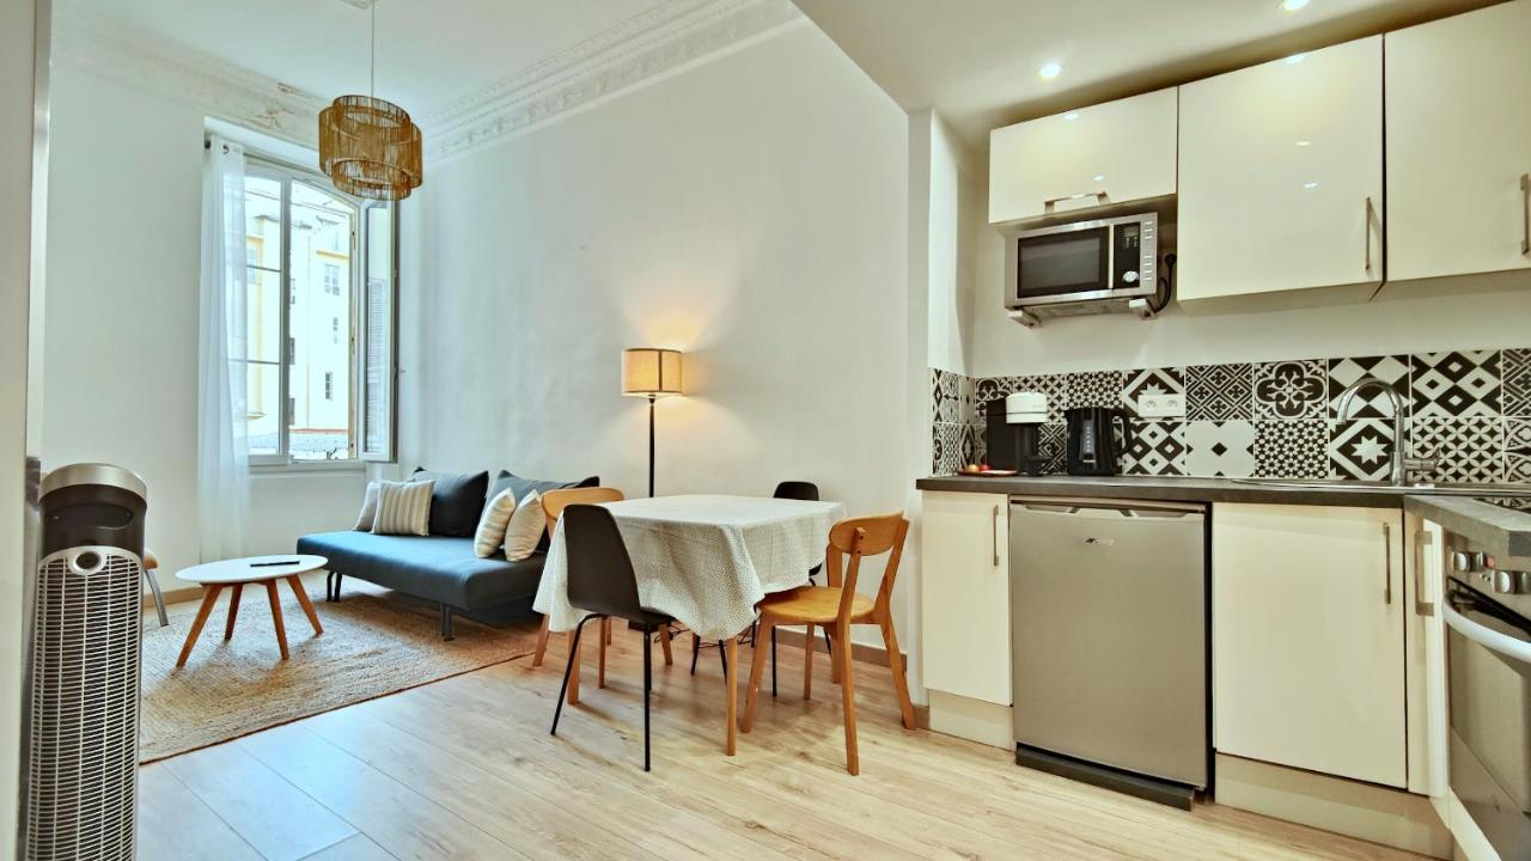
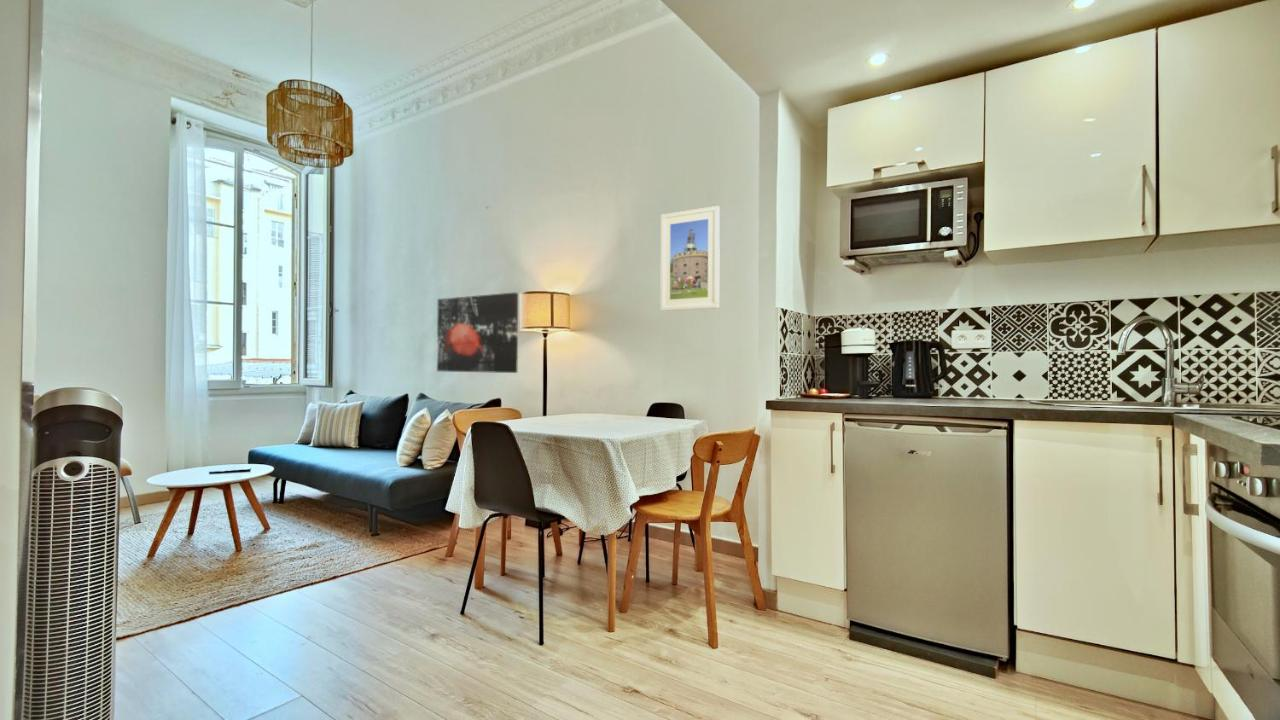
+ wall art (475, 334)
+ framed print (689, 260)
